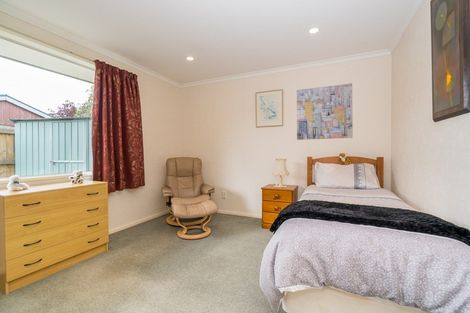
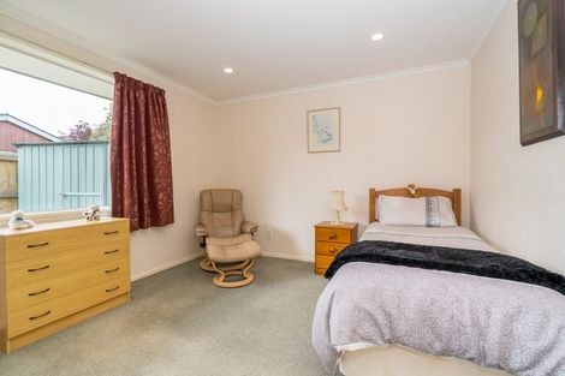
- wall art (323, 112)
